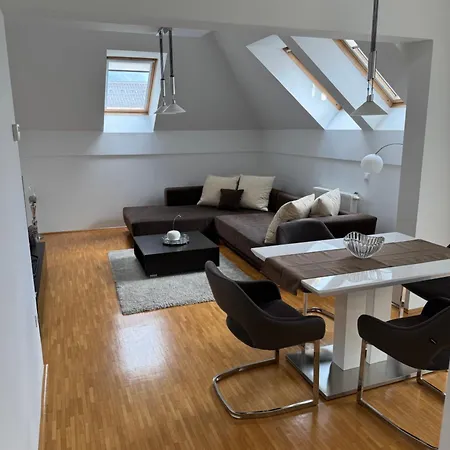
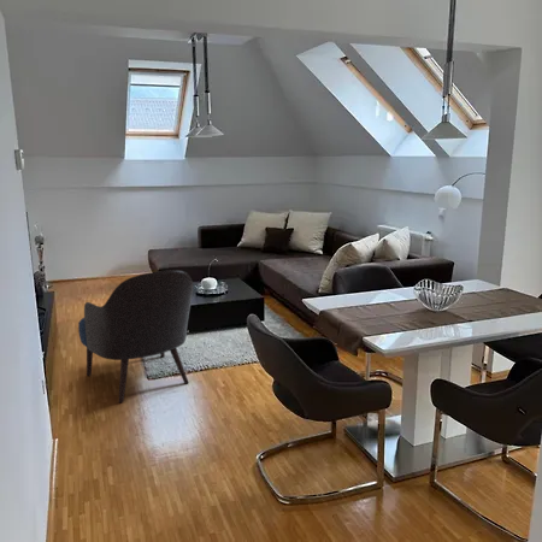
+ armchair (140, 323)
